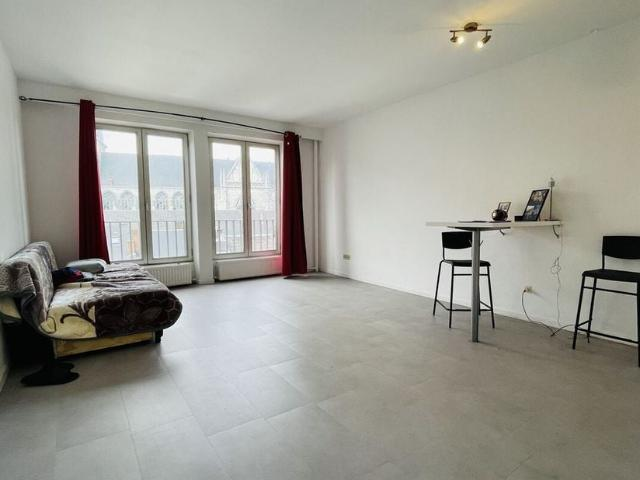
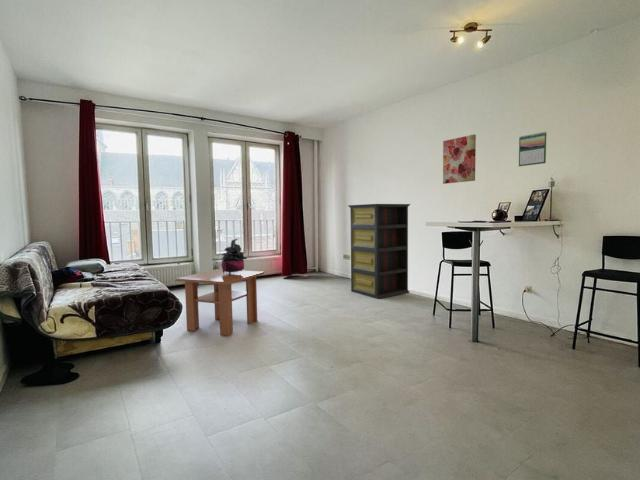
+ coffee table (222, 300)
+ bookshelf (379, 248)
+ calendar (532, 149)
+ potted plant (231, 255)
+ wall art (458, 160)
